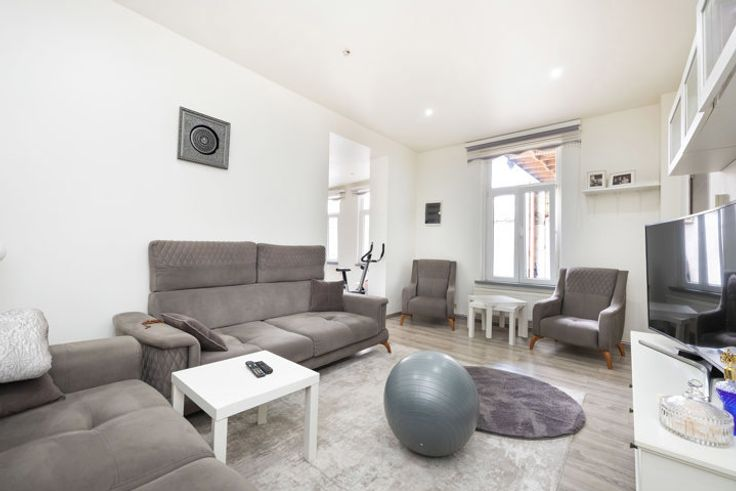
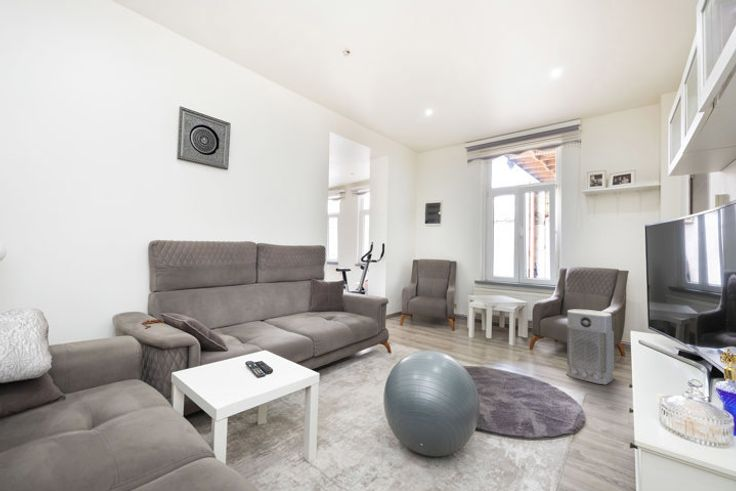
+ air purifier (589, 343)
